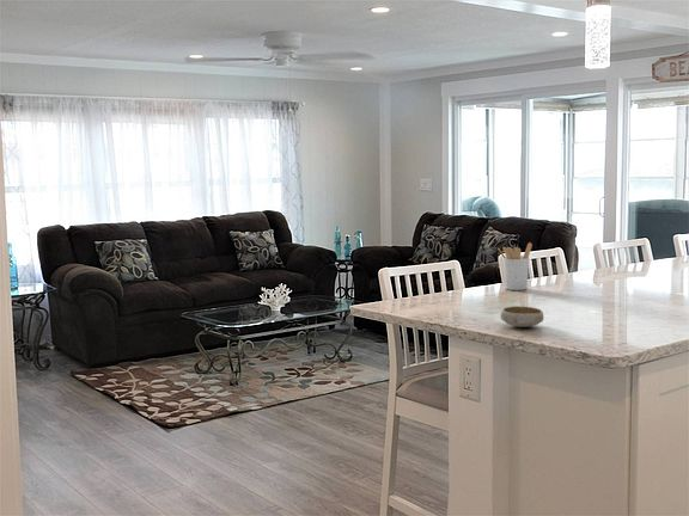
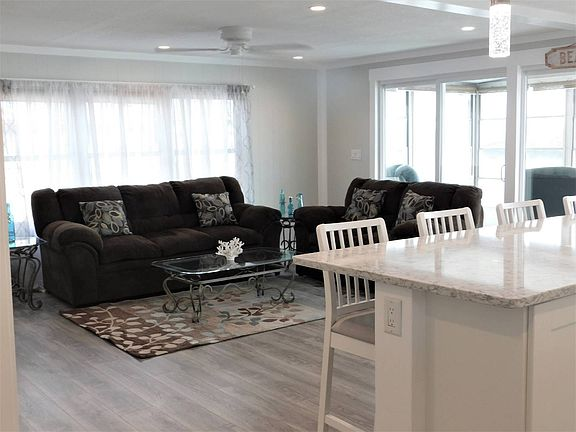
- utensil holder (514, 265)
- bowl (522, 317)
